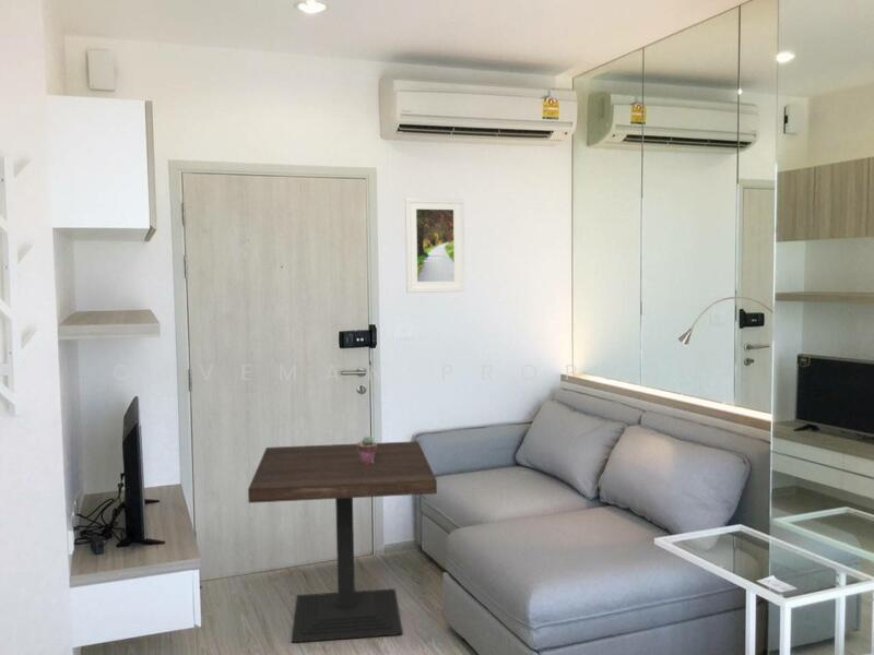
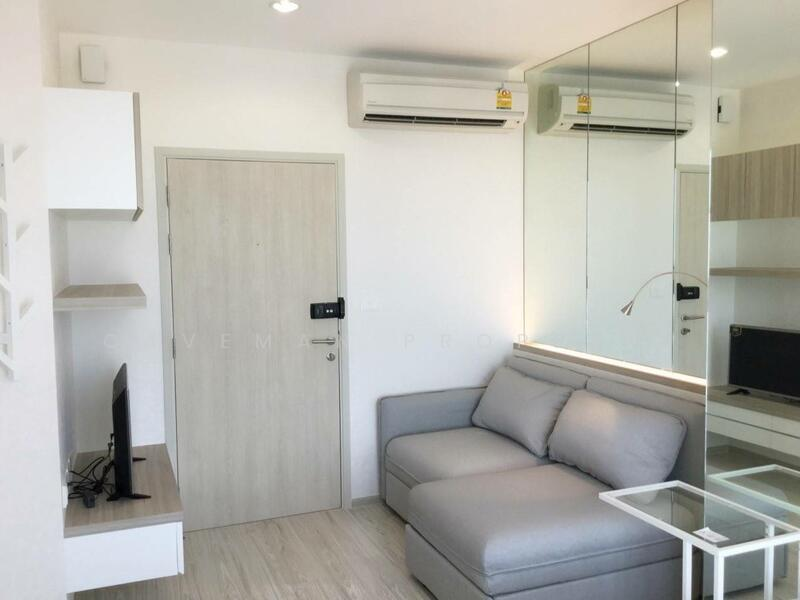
- potted succulent (366, 448)
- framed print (435, 245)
- side table (344, 538)
